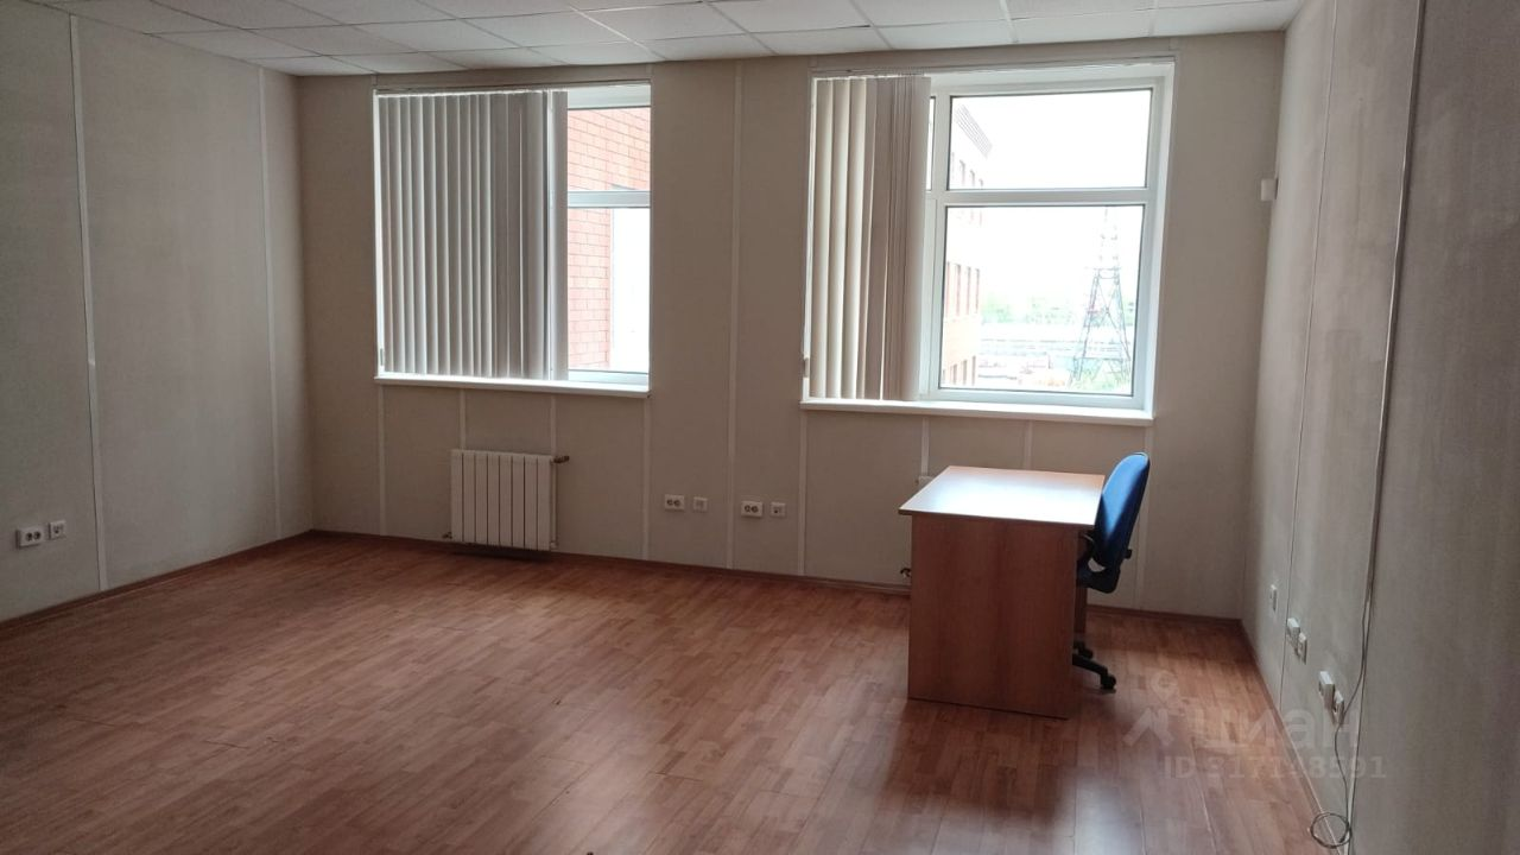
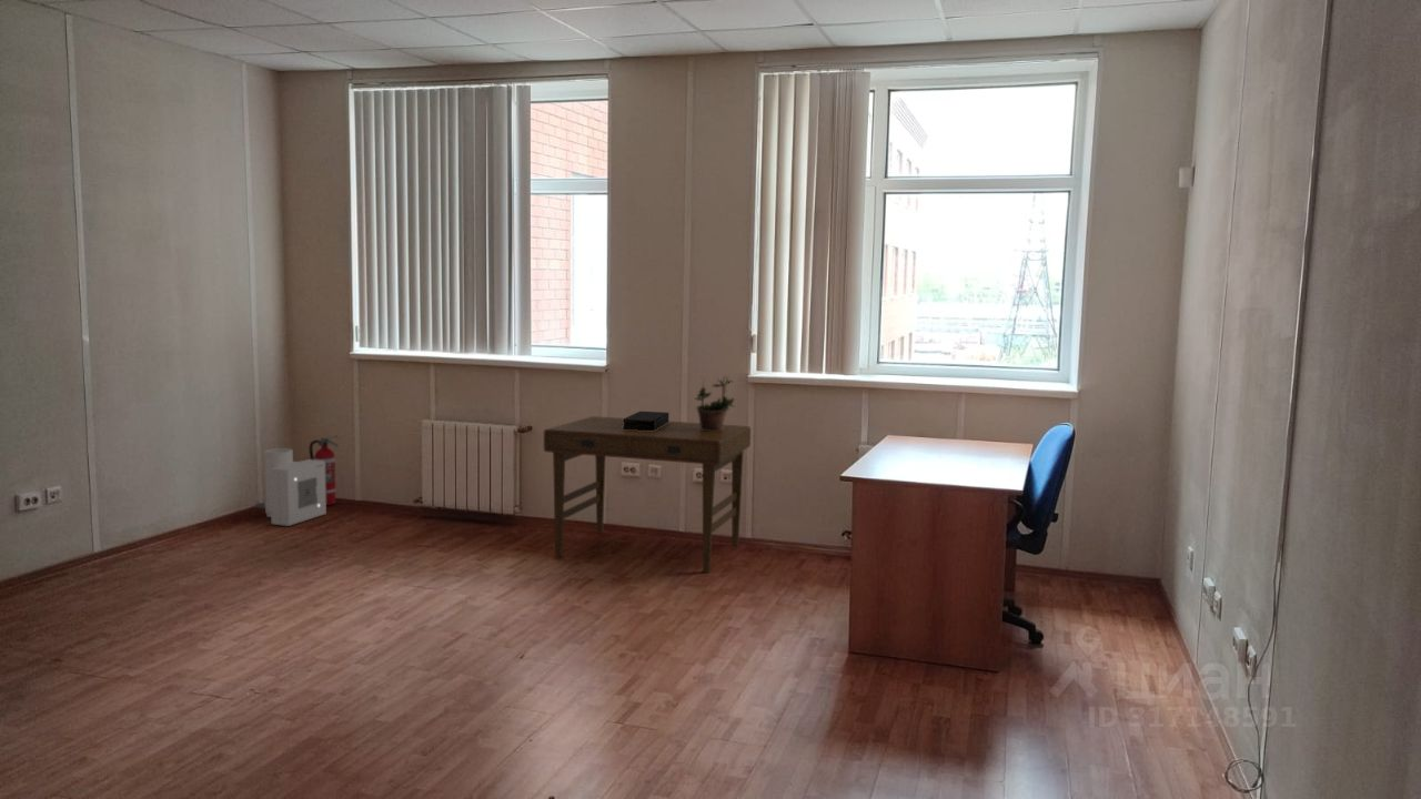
+ desk (652, 459)
+ air purifier (281, 484)
+ rifle magazine (646, 419)
+ potted plant (714, 401)
+ fire extinguisher (325, 469)
